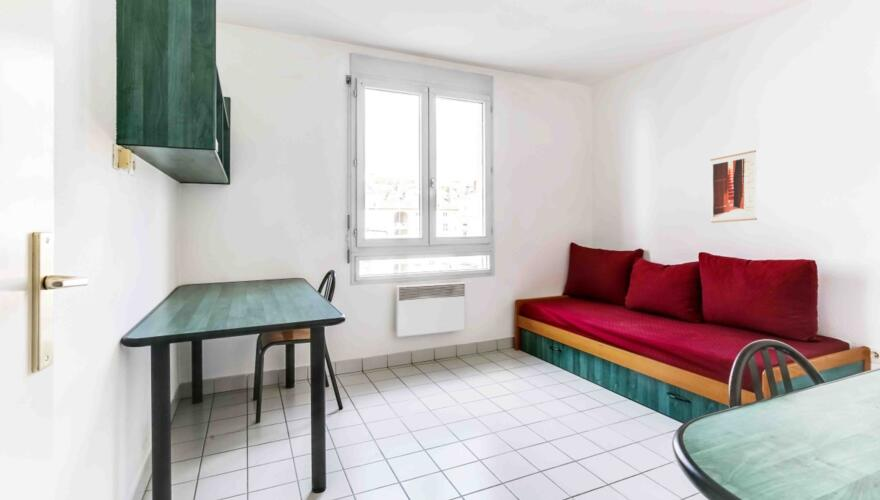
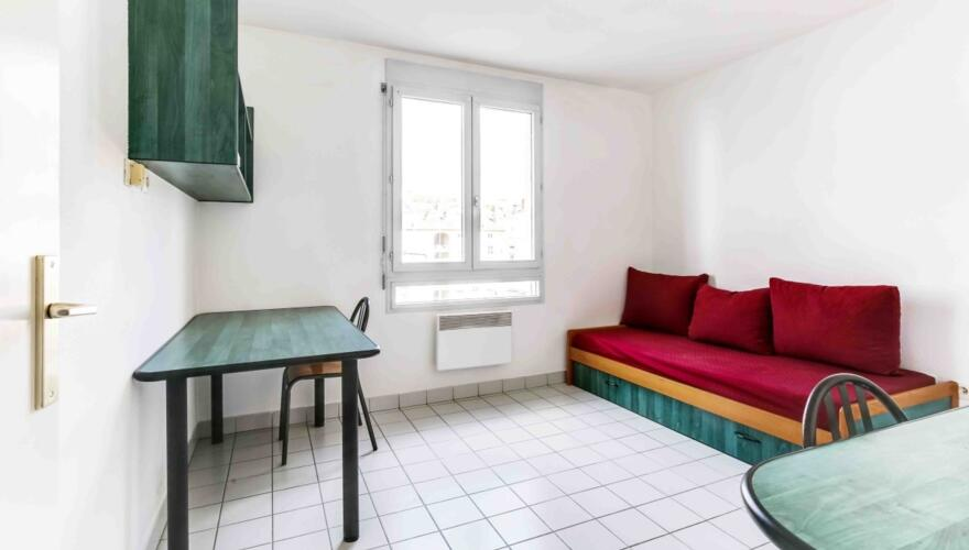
- wall art (732, 188)
